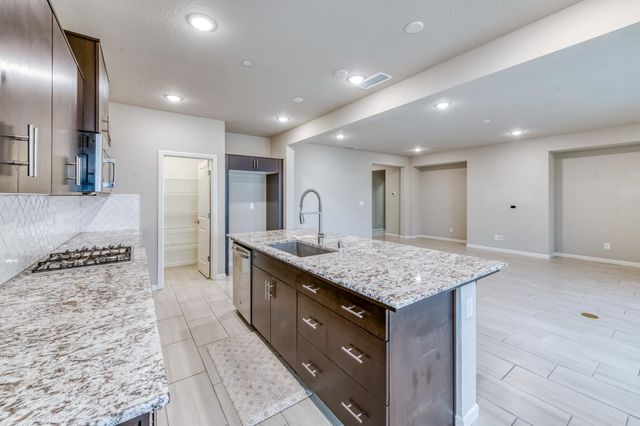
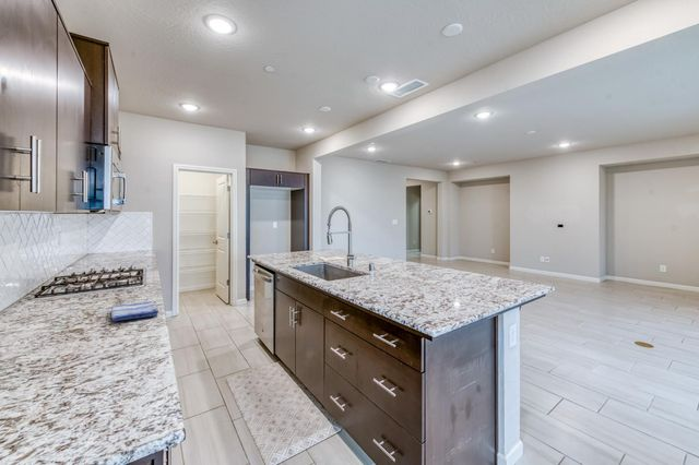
+ dish towel (134, 310)
